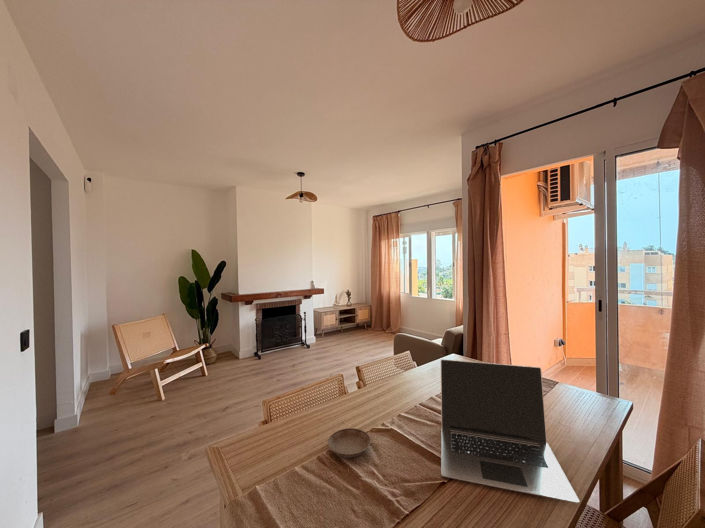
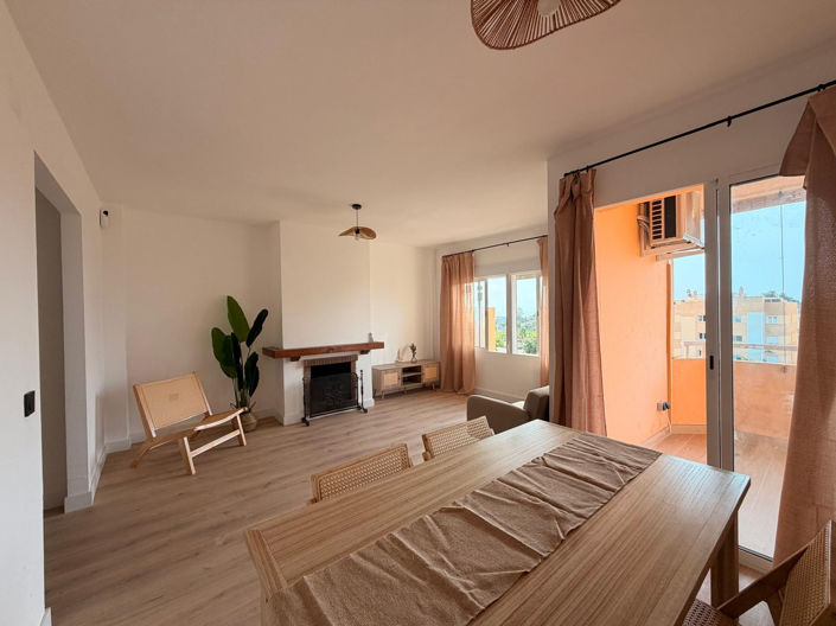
- saucer (349, 443)
- laptop (495, 416)
